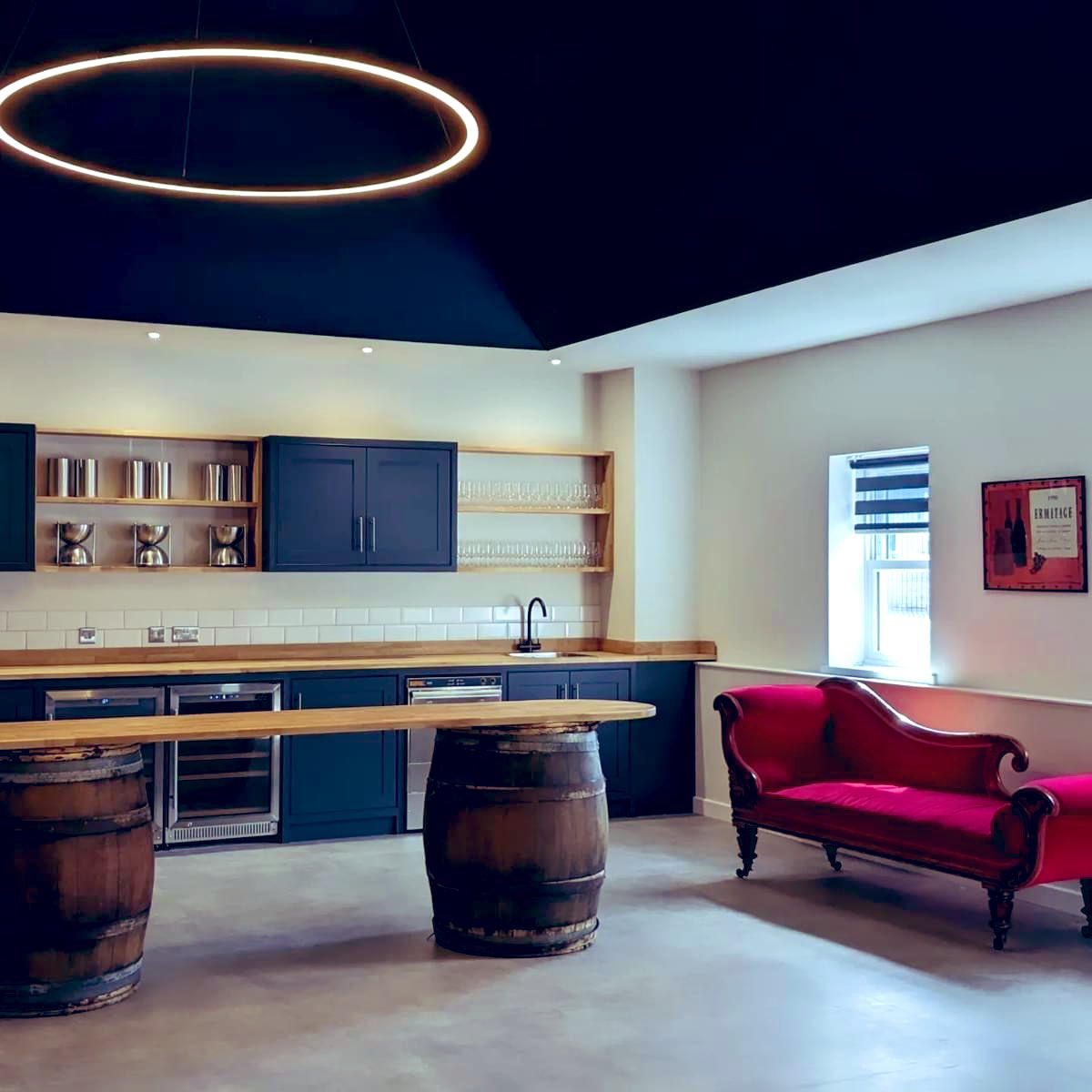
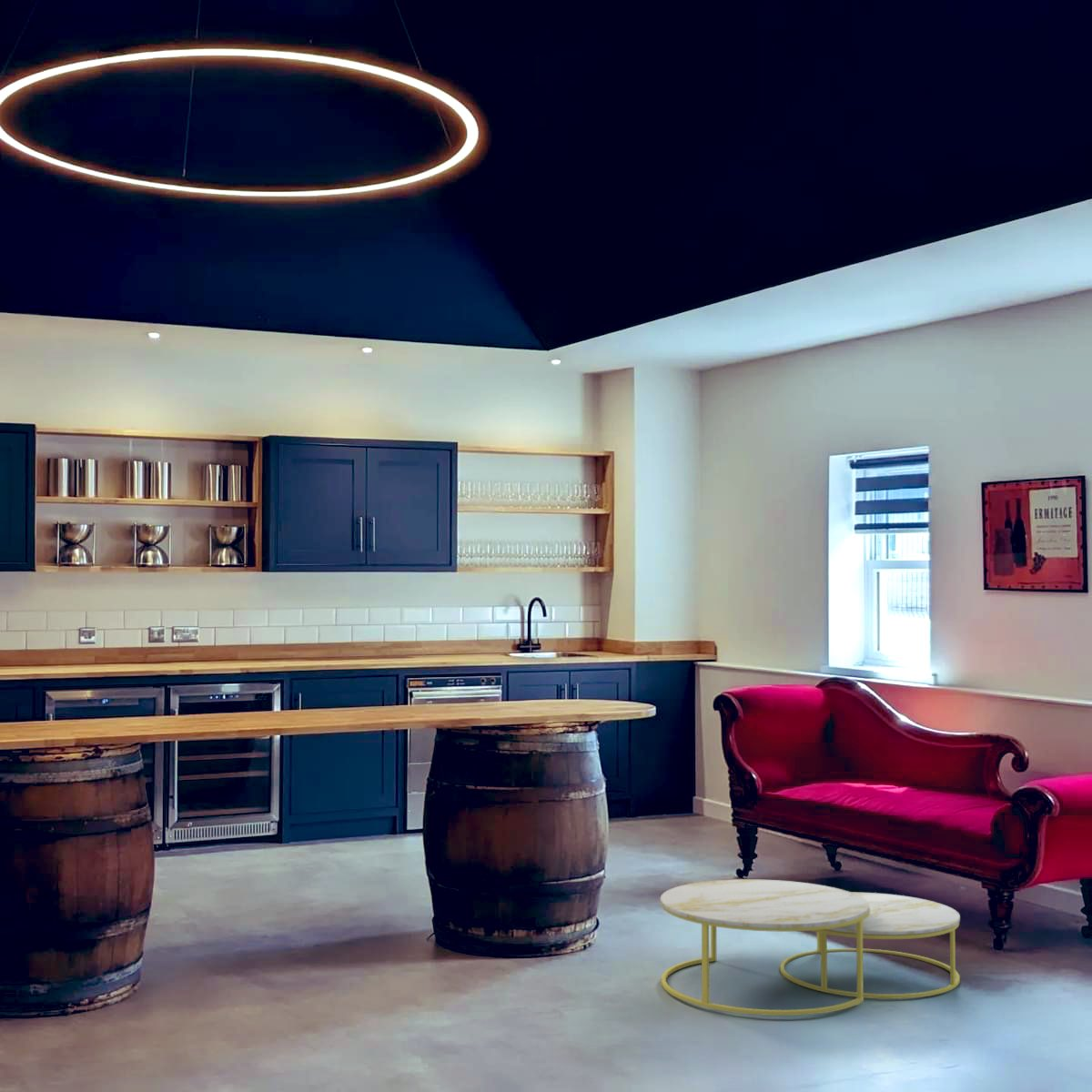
+ coffee table (817, 938)
